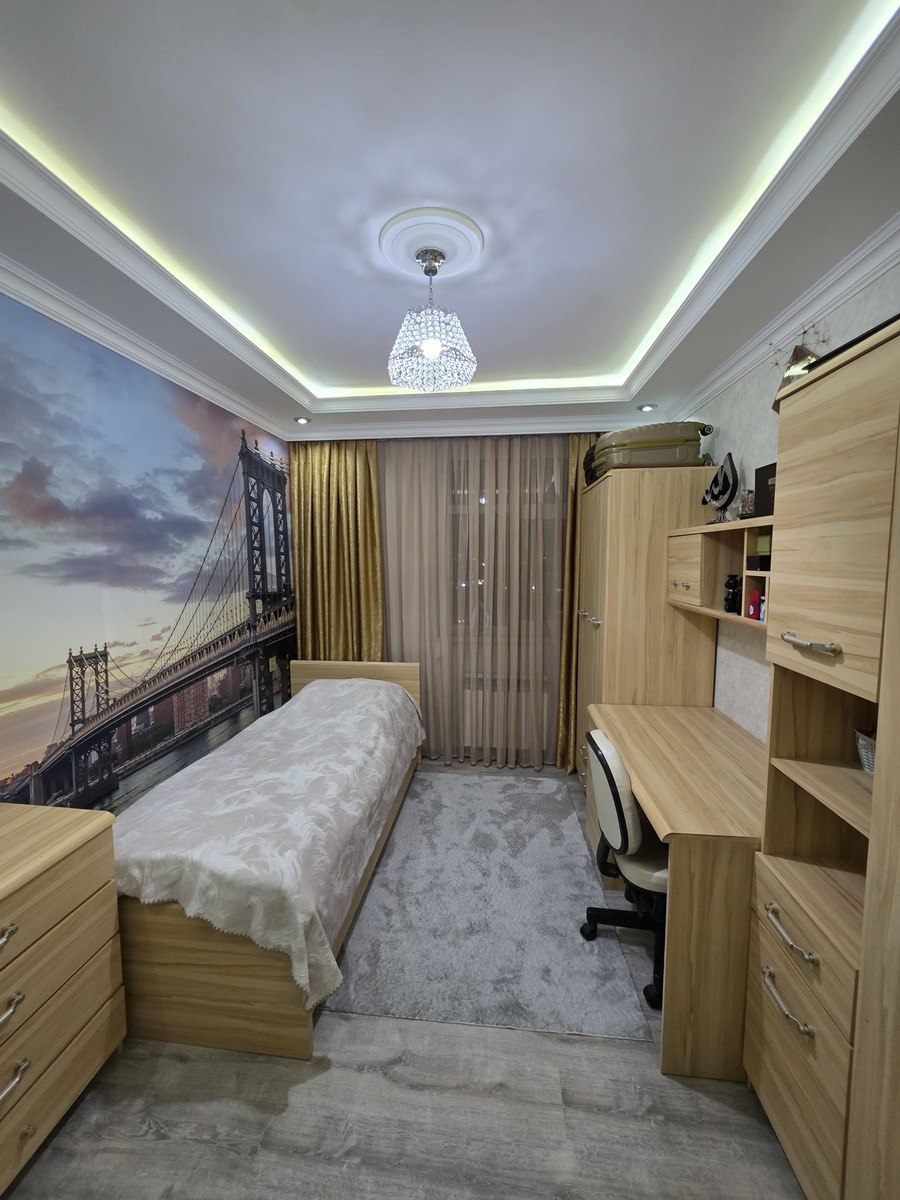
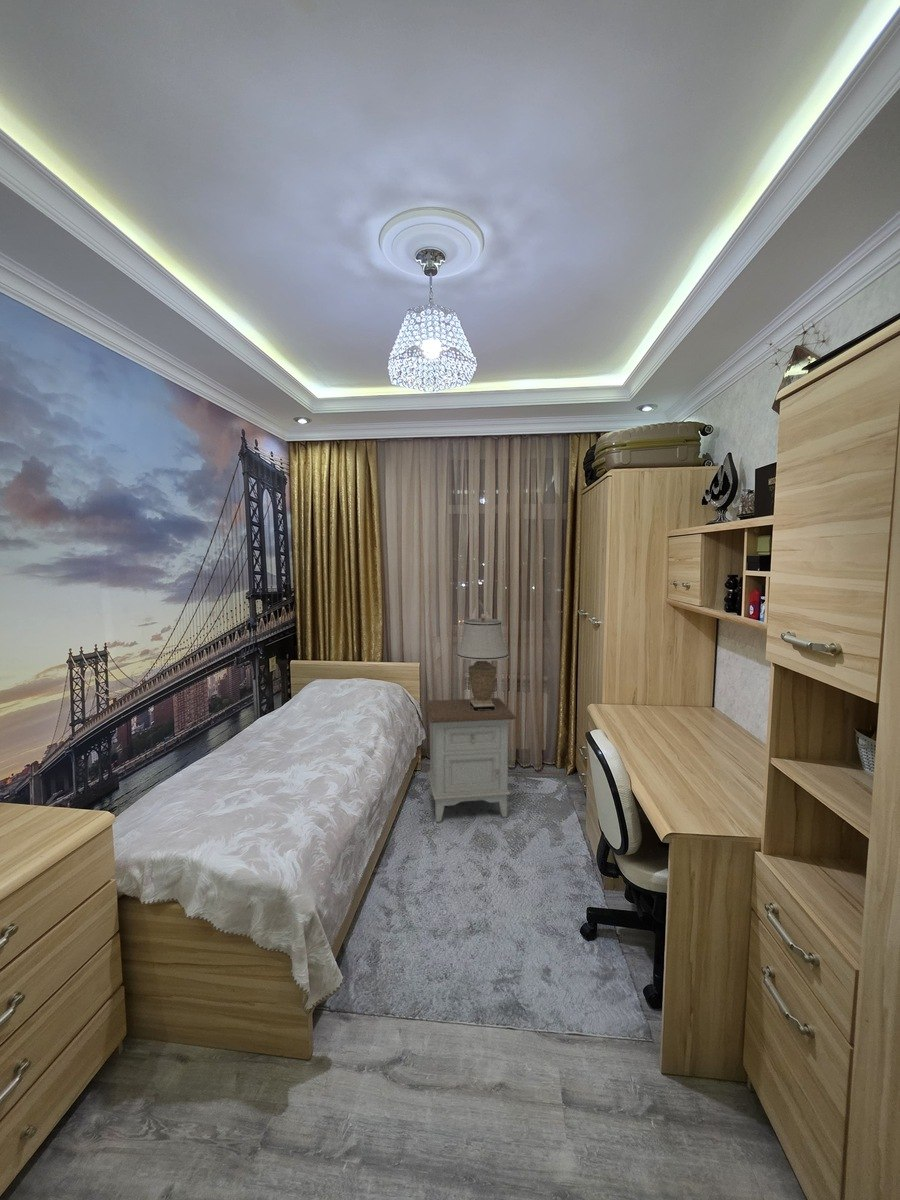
+ table lamp (482, 660)
+ nightstand (467, 757)
